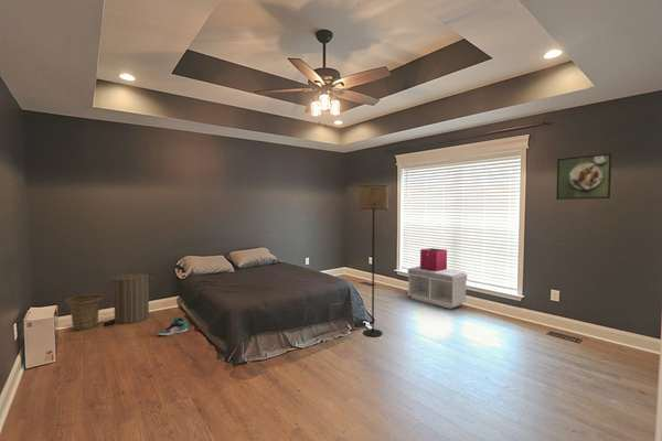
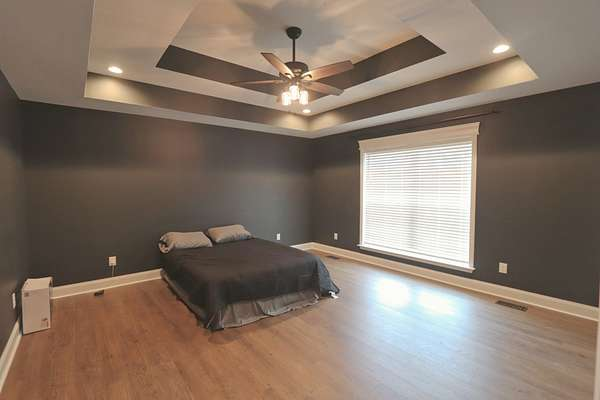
- floor lamp (373, 259)
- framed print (583, 178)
- laundry hamper (131, 293)
- sneaker (172, 325)
- storage bin (433, 259)
- bench (436, 286)
- basket (85, 312)
